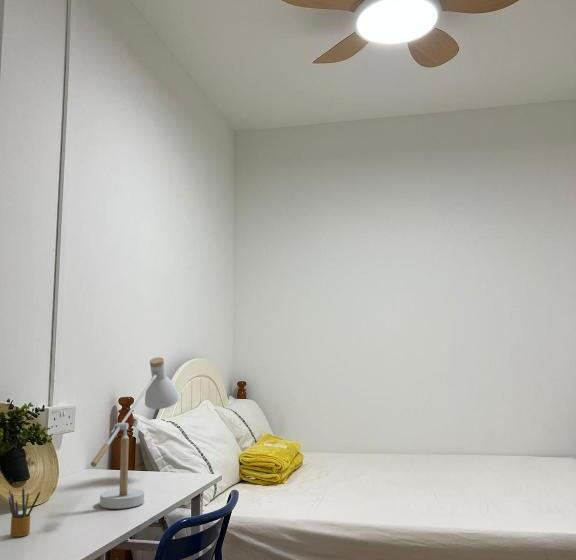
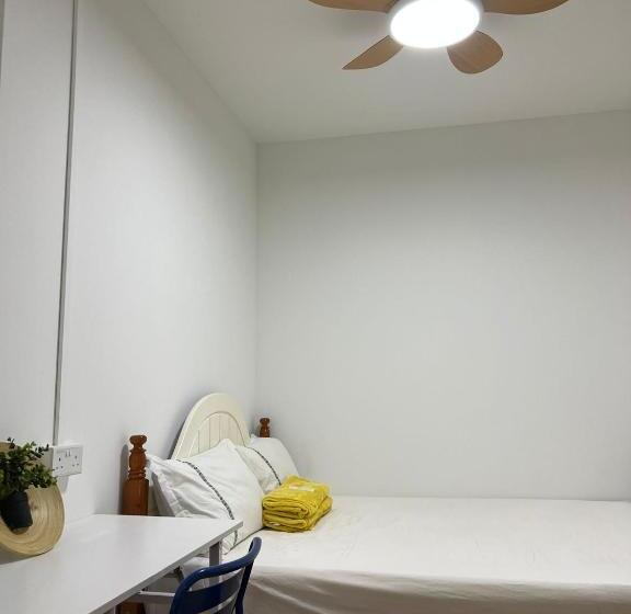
- desk lamp (128, 425)
- pencil box (23, 511)
